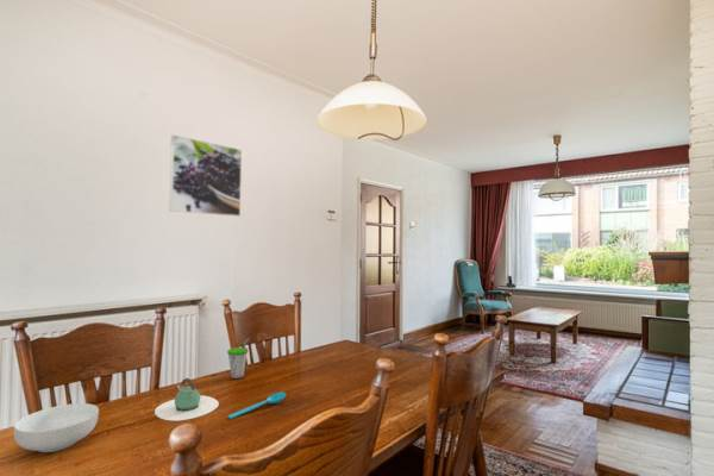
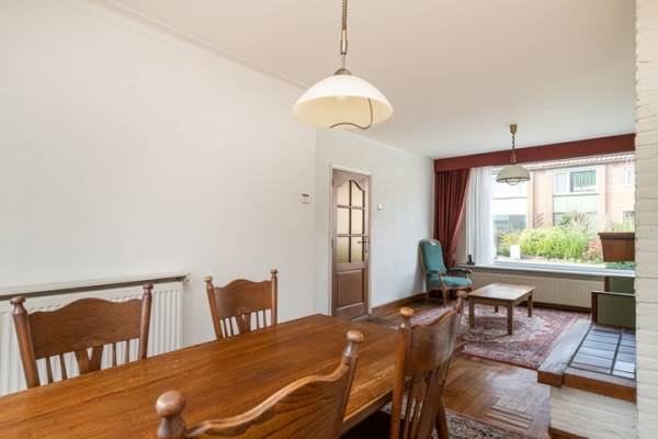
- cereal bowl (57, 430)
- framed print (207, 177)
- teapot (187, 393)
- cup (237, 357)
- spoon (258, 405)
